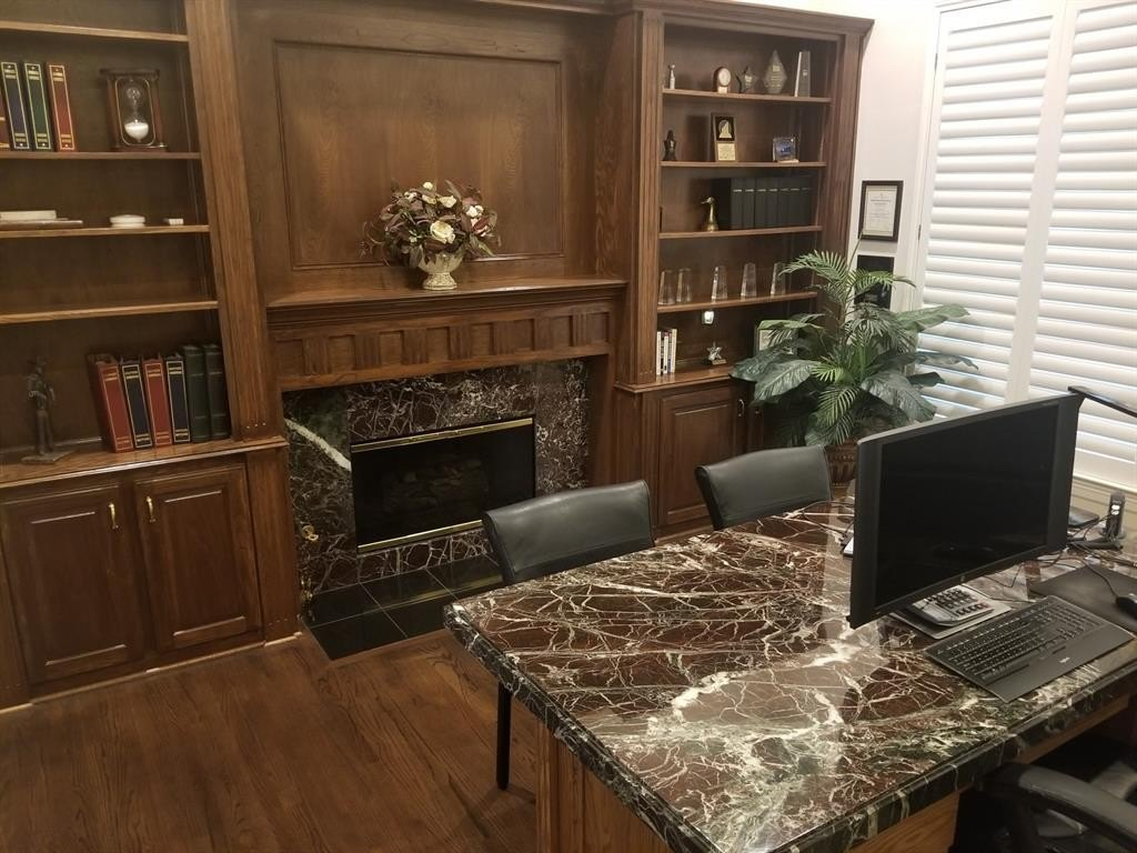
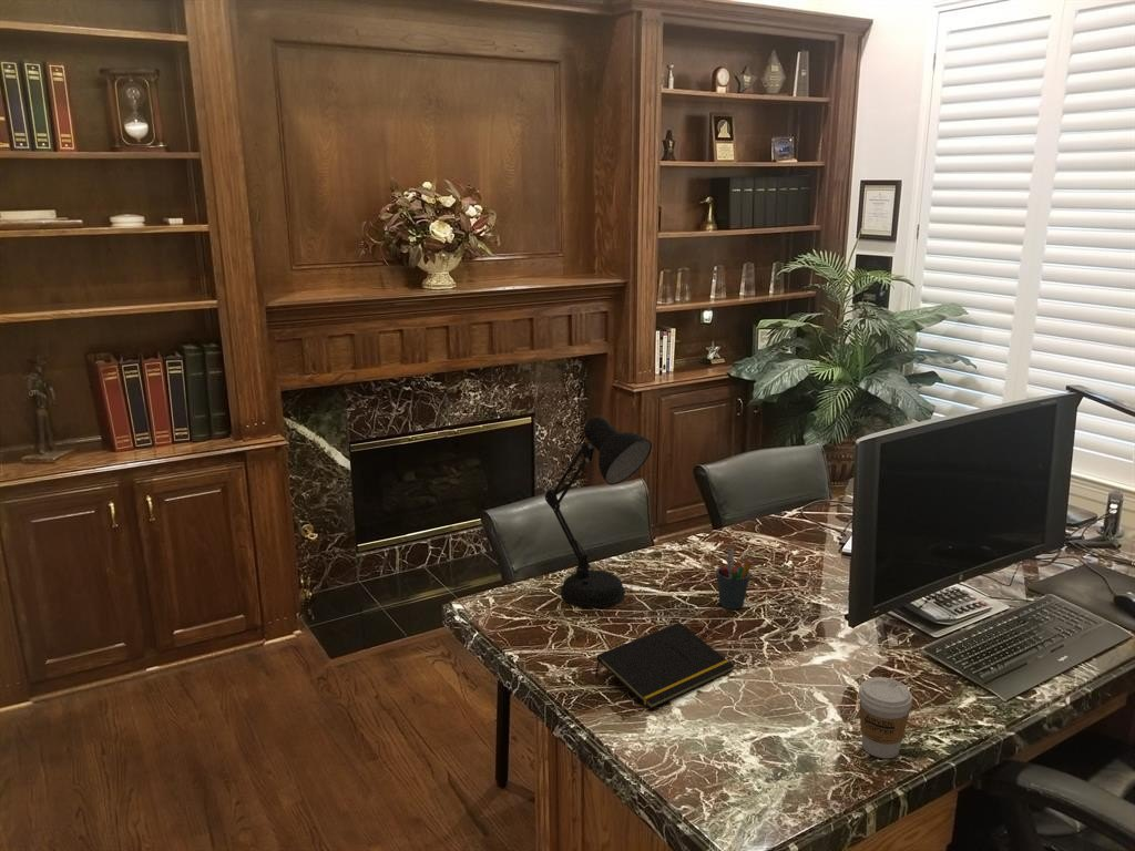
+ desk lamp (607, 483)
+ pen holder (733, 580)
+ notepad (665, 663)
+ coffee cup (882, 717)
